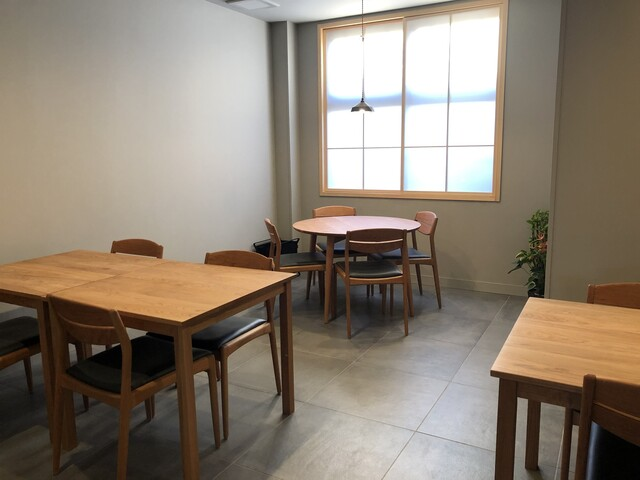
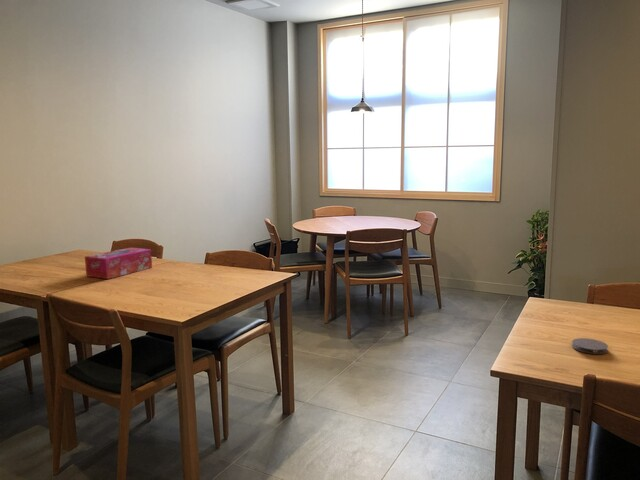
+ coaster (589, 345)
+ tissue box (119, 262)
